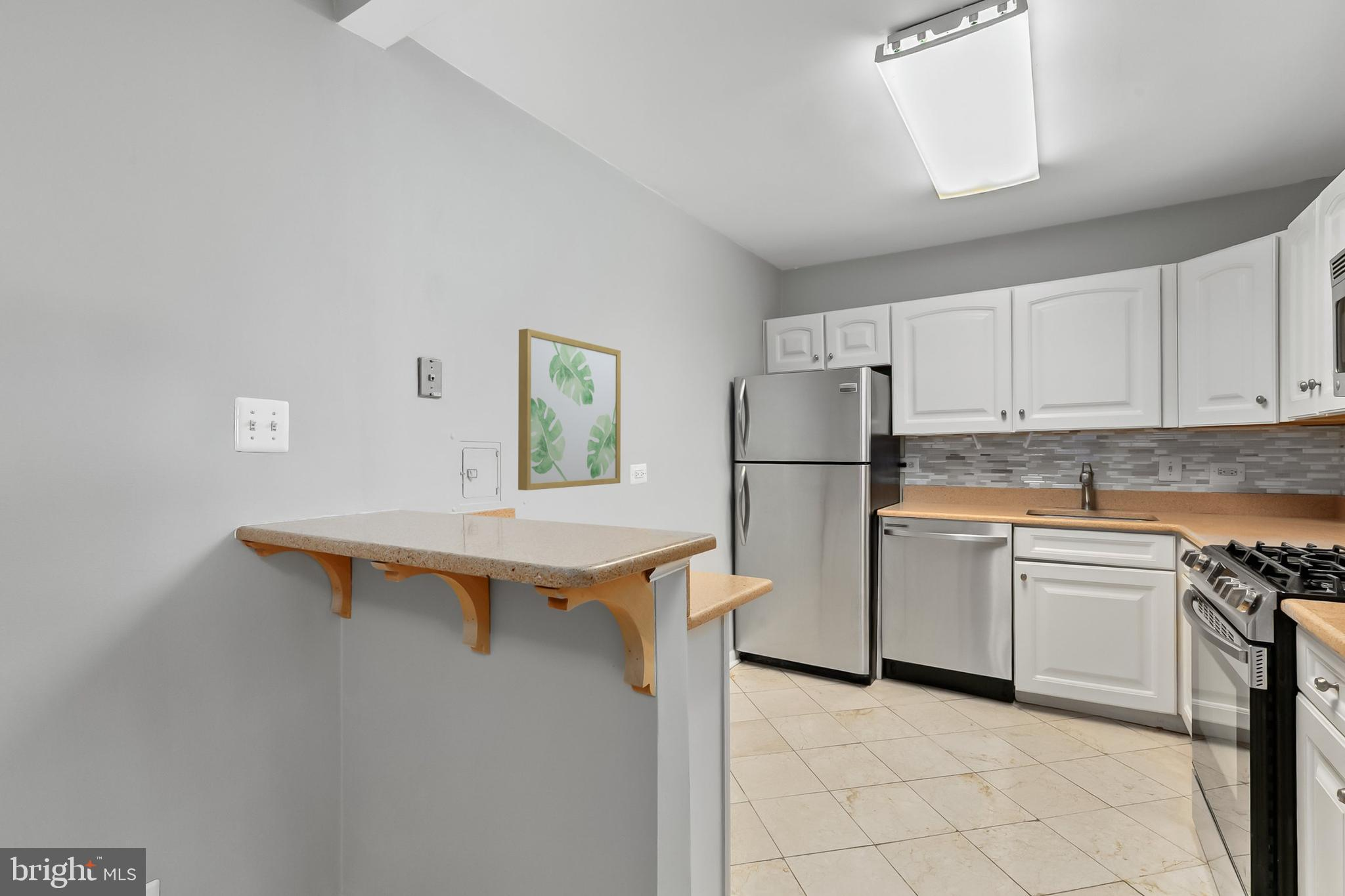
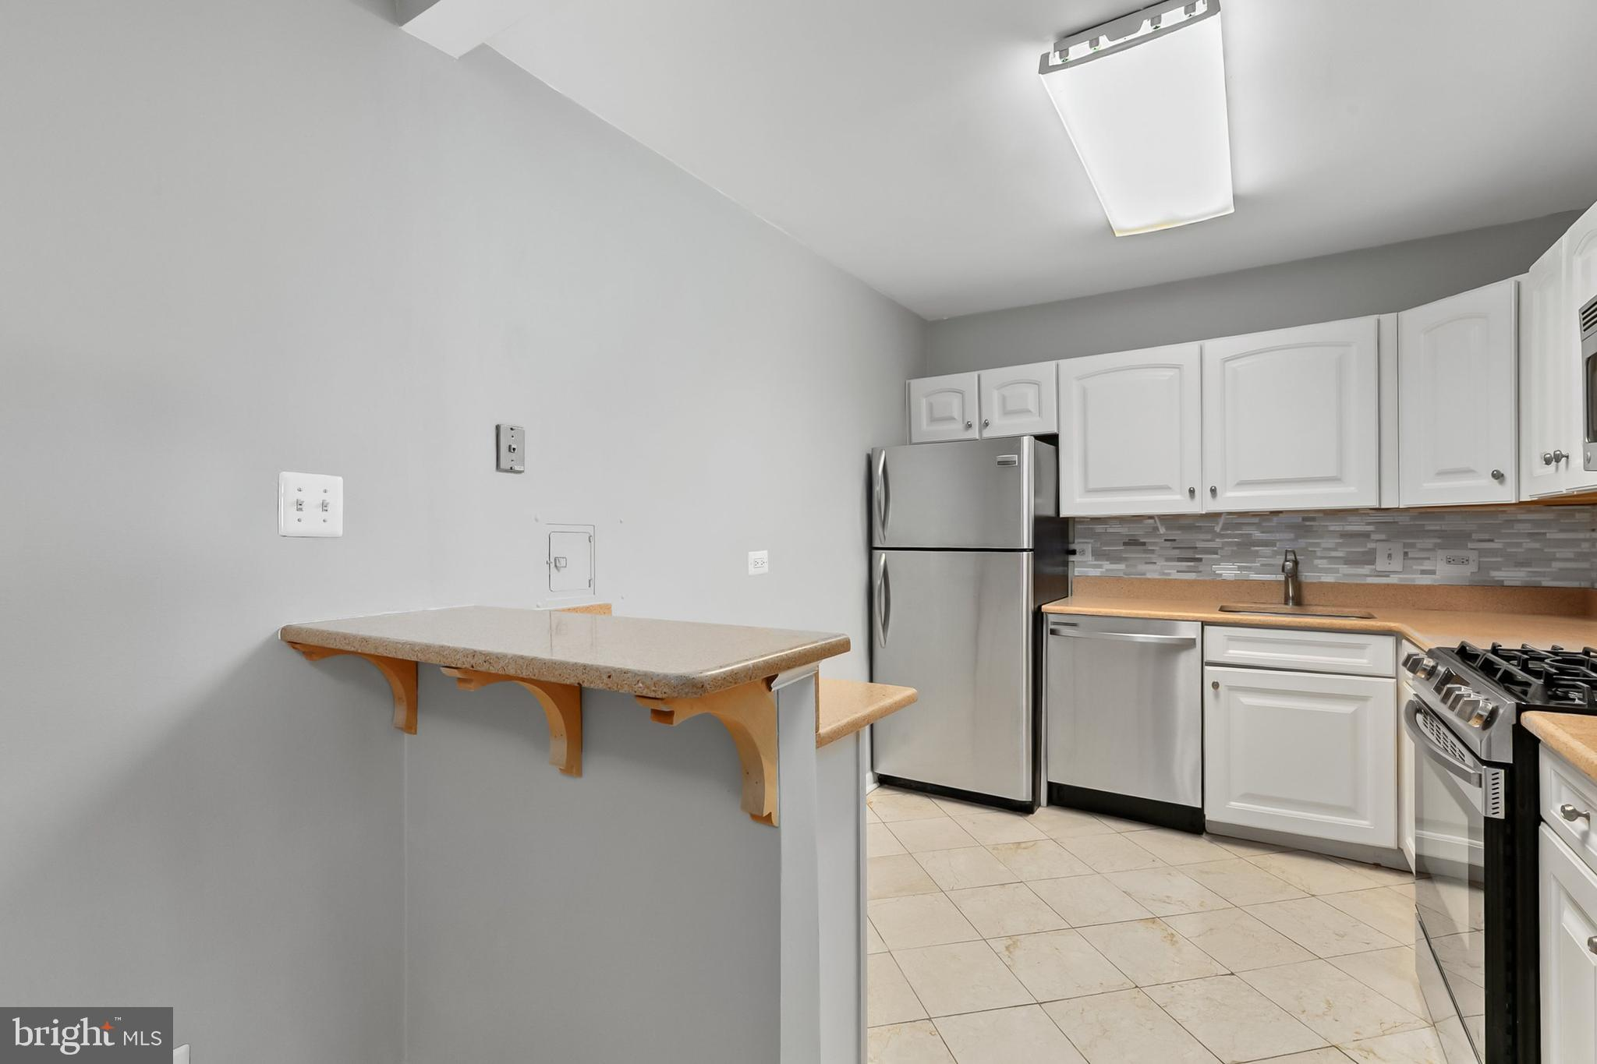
- wall art (574, 414)
